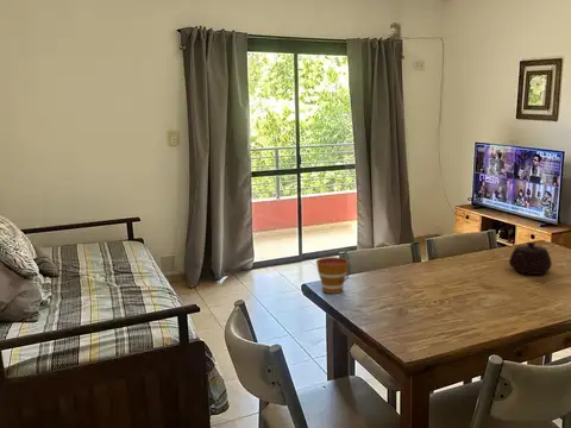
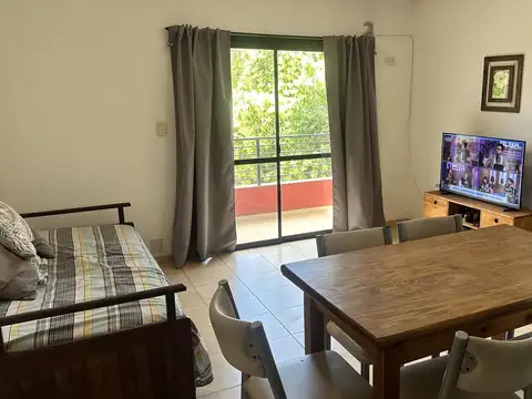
- cup (334, 276)
- teapot (529, 257)
